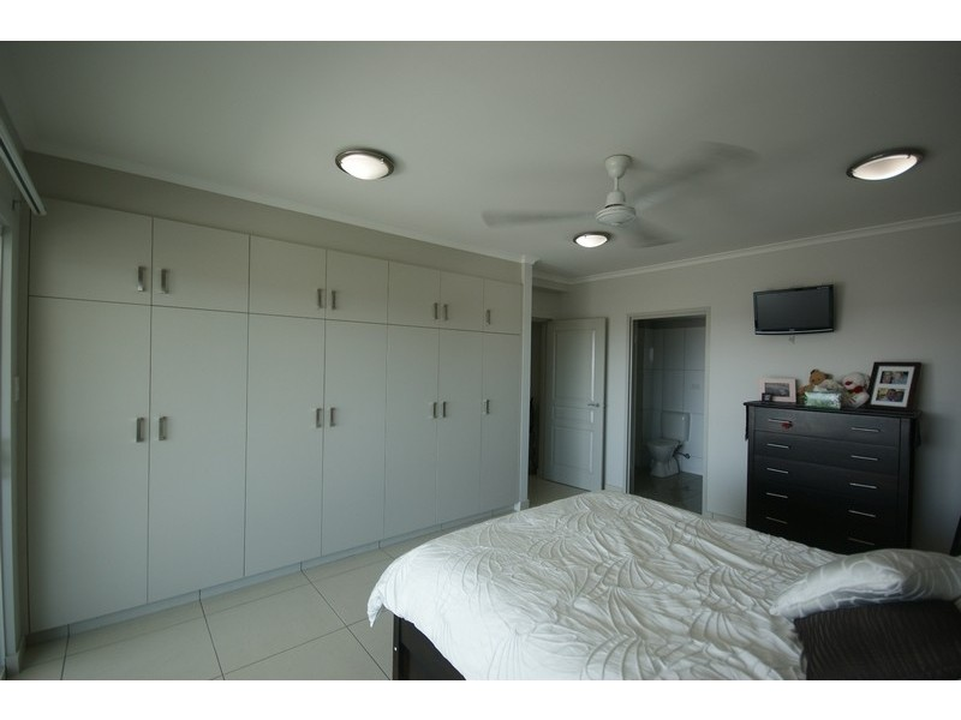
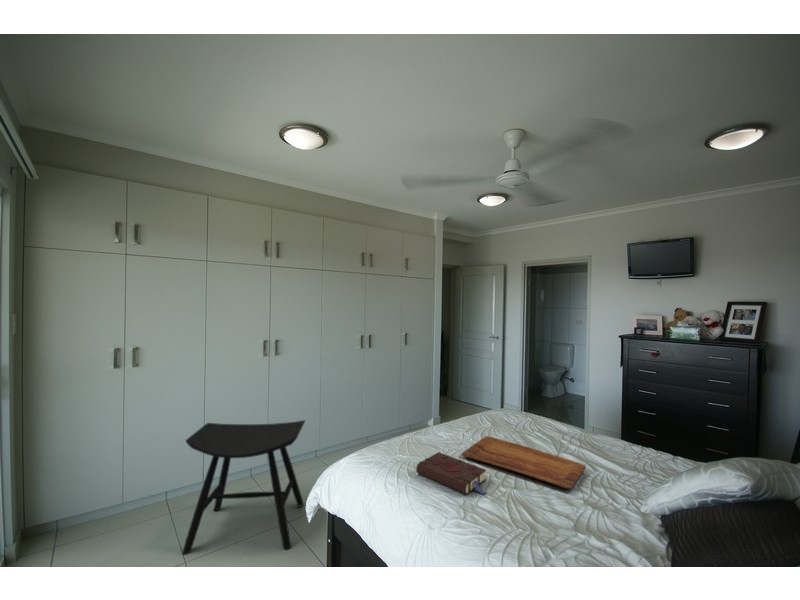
+ tray (521, 460)
+ book (455, 473)
+ stool (249, 492)
